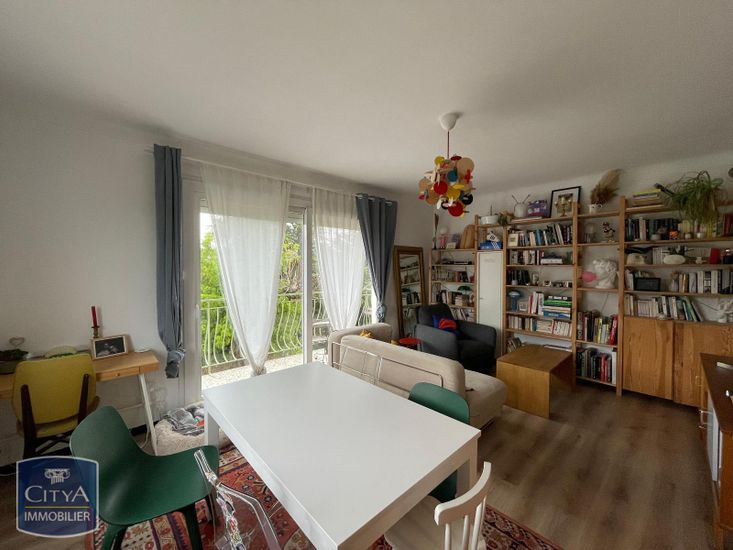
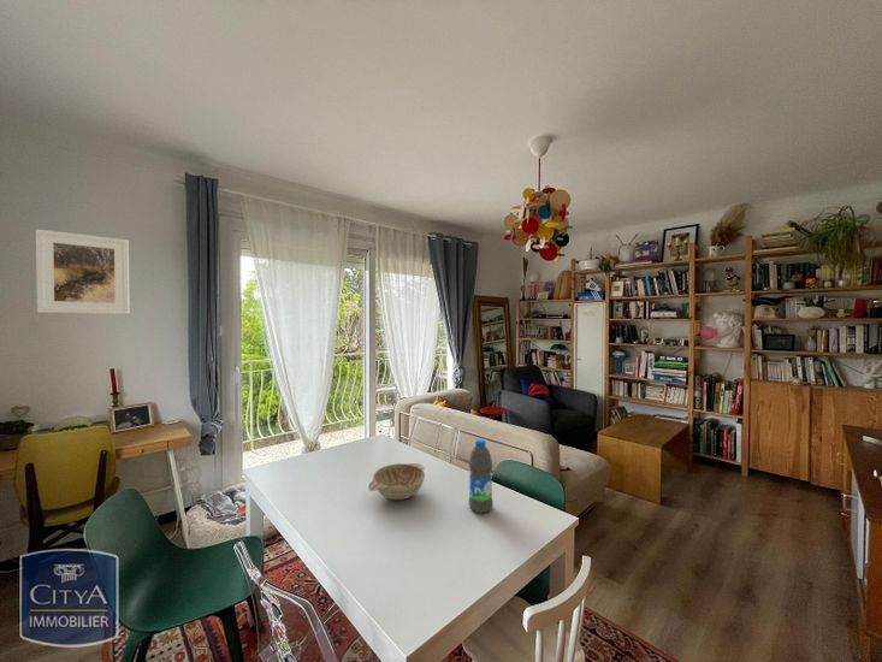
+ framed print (85, 273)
+ water bottle (480, 474)
+ decorative bowl (398, 484)
